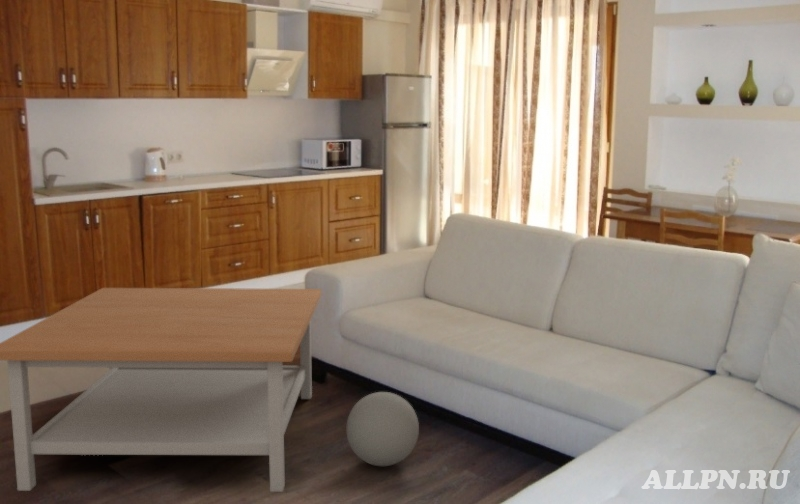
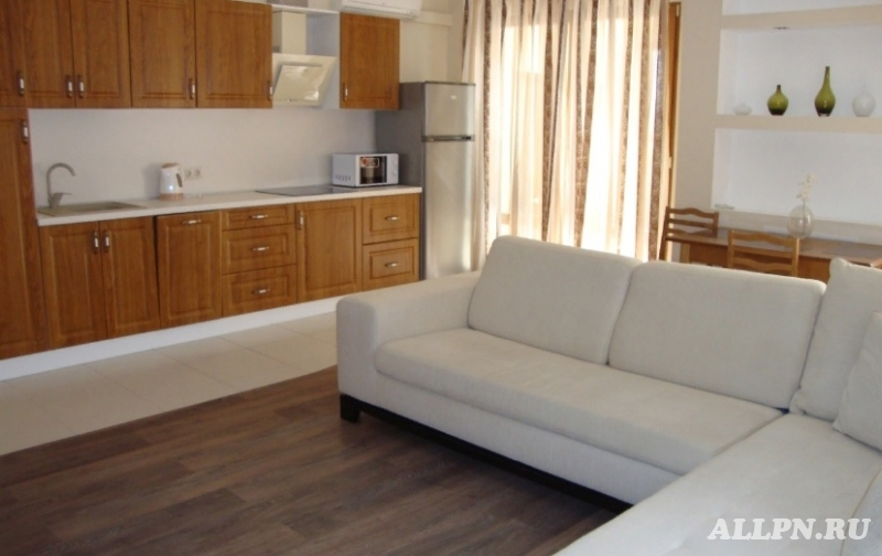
- decorative ball (382, 428)
- coffee table (184, 377)
